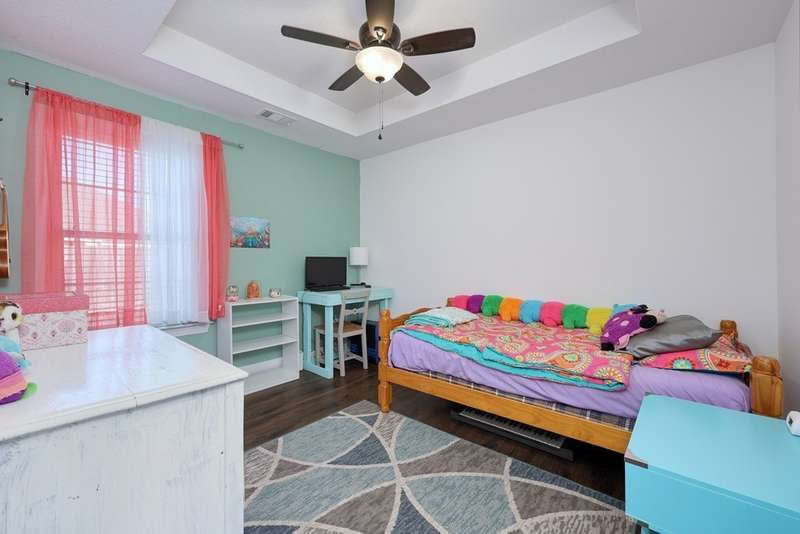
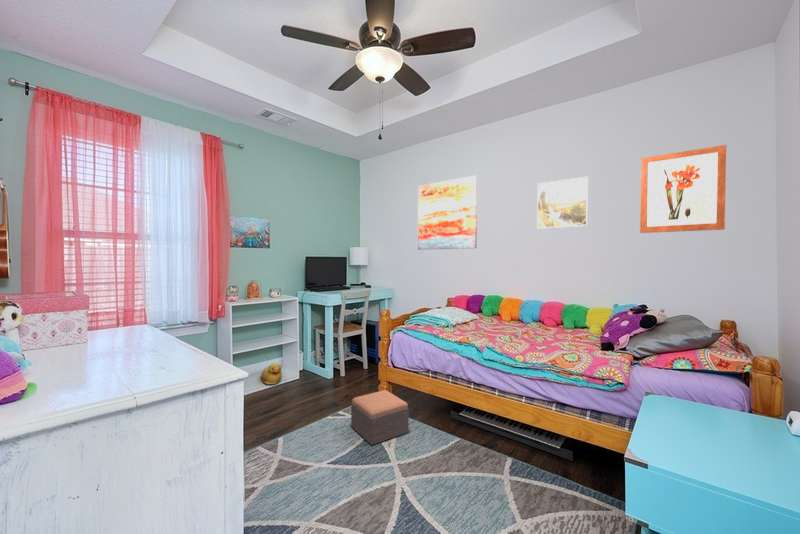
+ rubber duck (270, 370)
+ wall art (445, 215)
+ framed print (561, 203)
+ wall art (680, 191)
+ footstool (379, 414)
